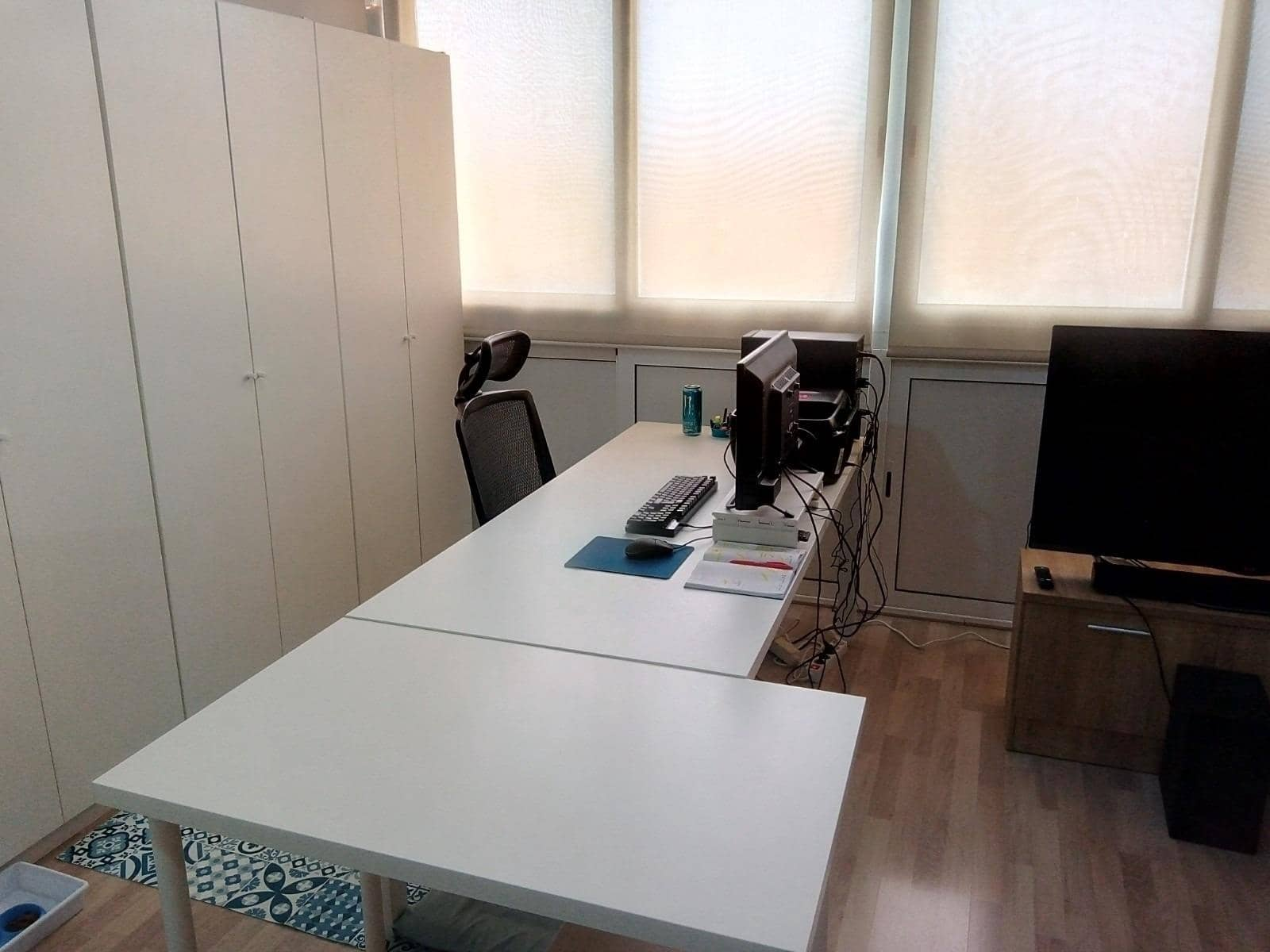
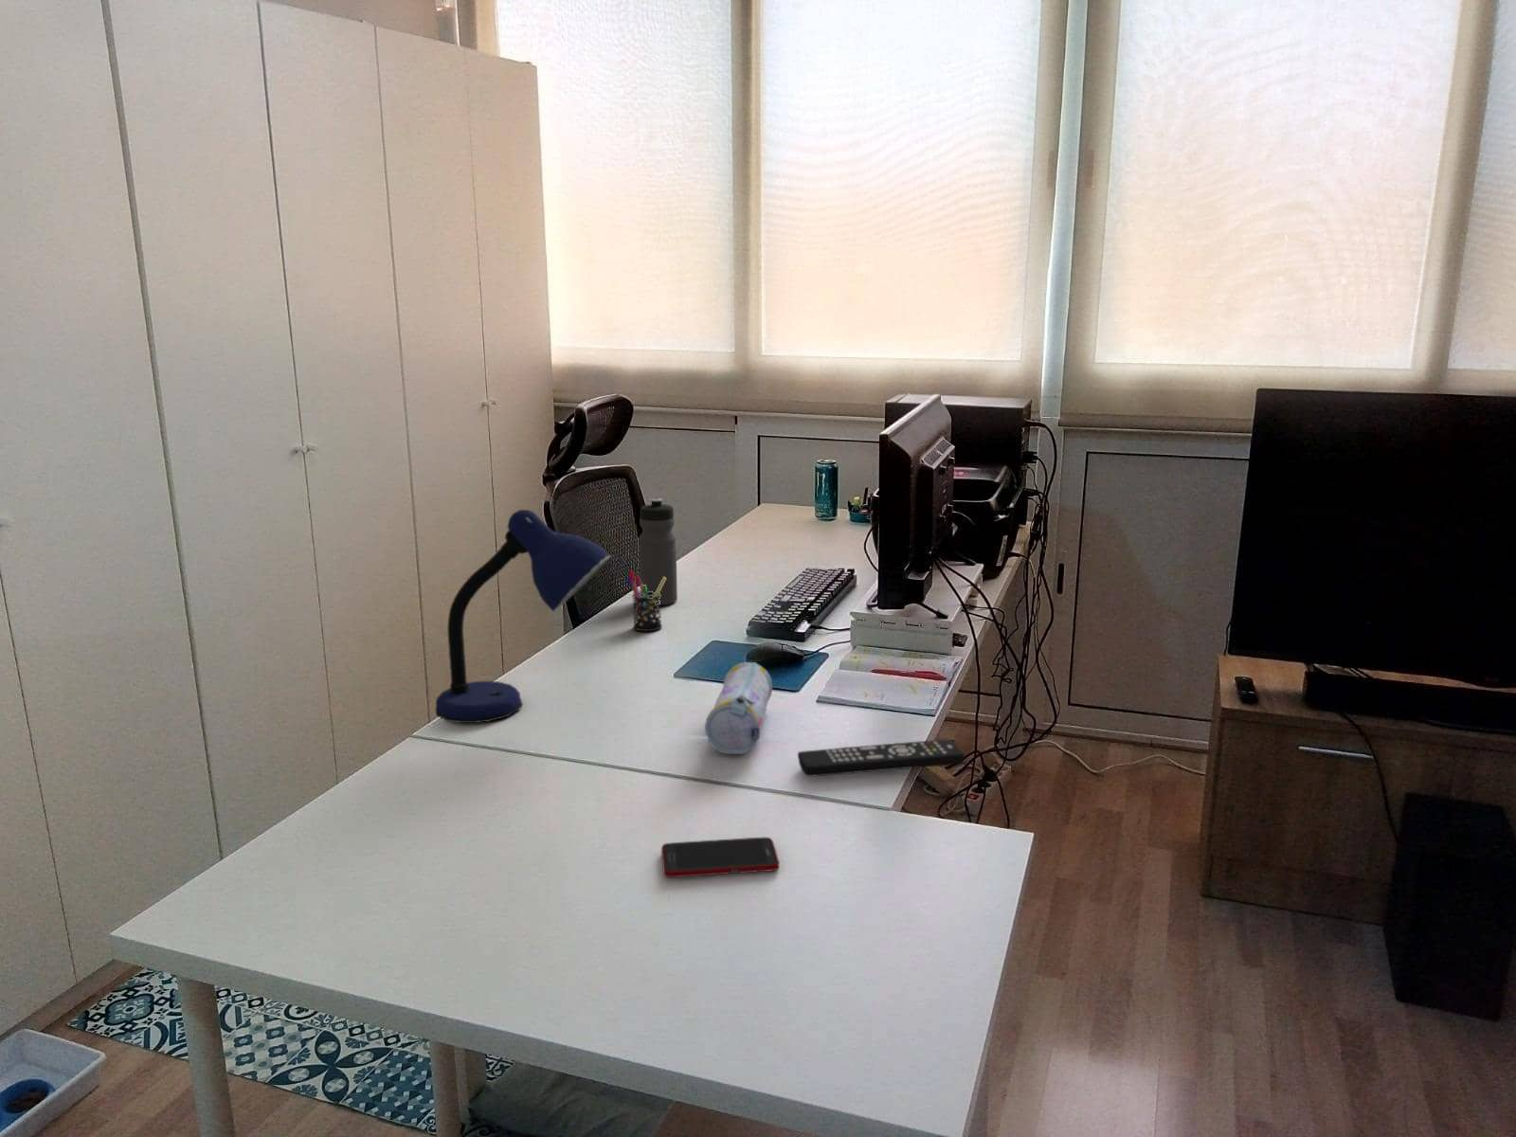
+ pencil case (740, 705)
+ remote control (880, 758)
+ cell phone (719, 856)
+ desk lamp (541, 598)
+ pen holder (645, 600)
+ water bottle (658, 551)
